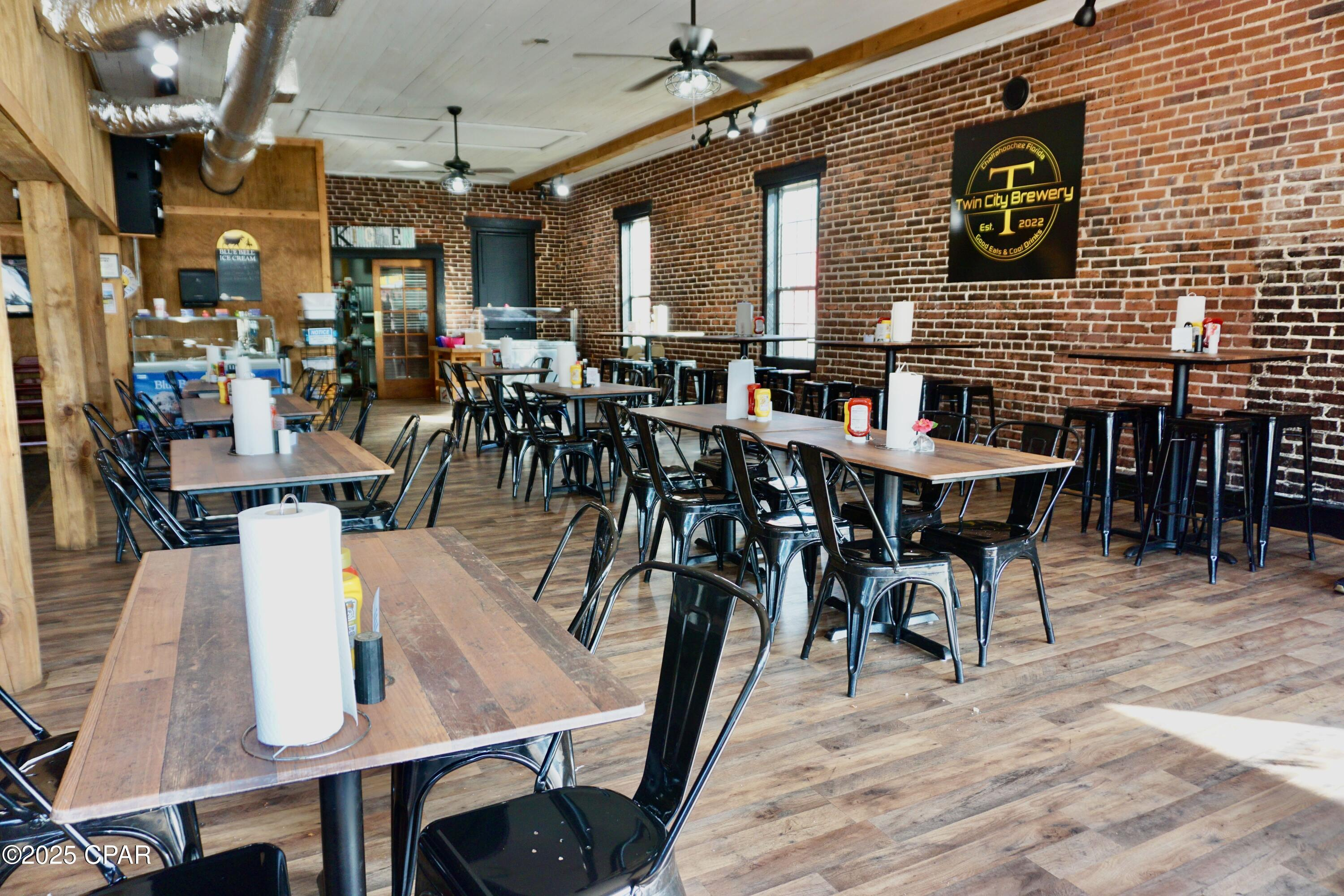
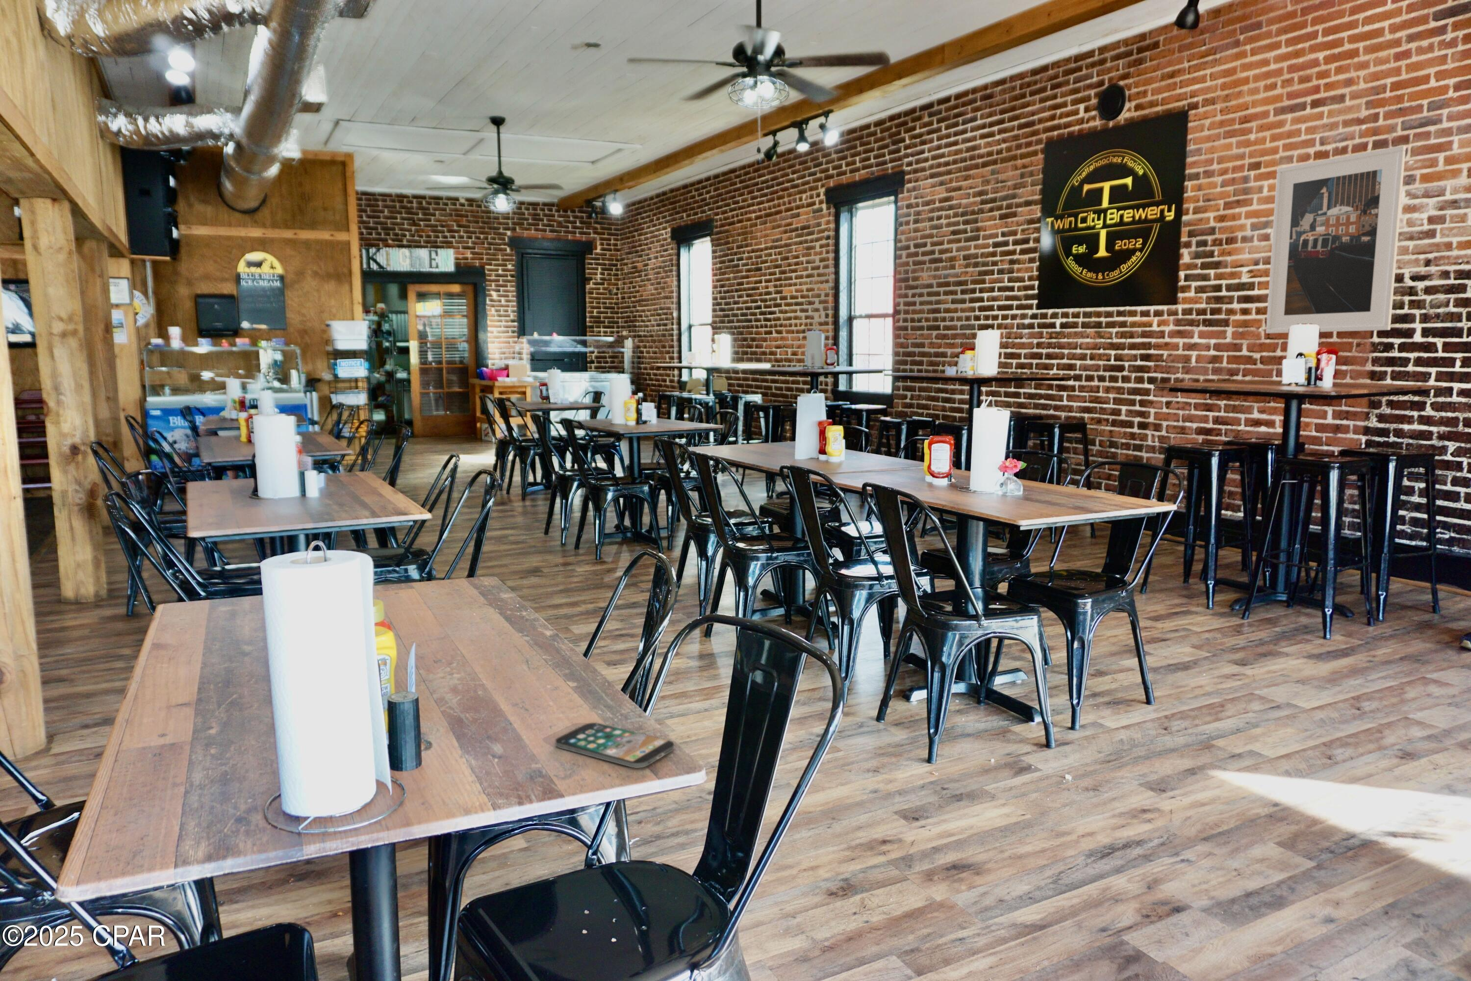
+ smartphone (614, 745)
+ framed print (1331, 245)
